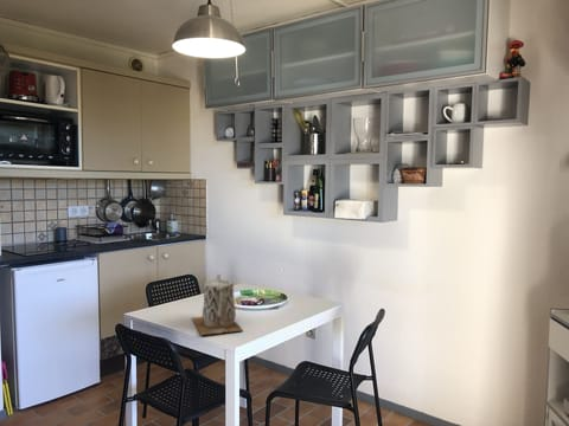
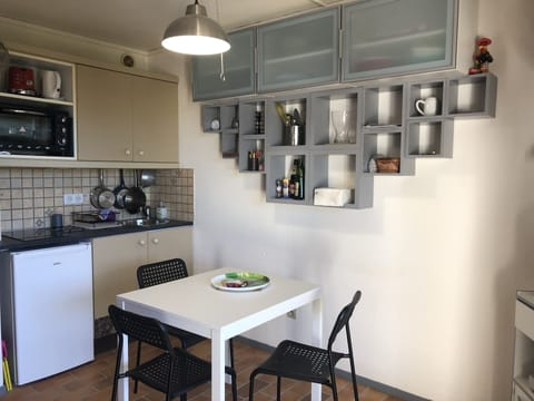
- teapot (216, 299)
